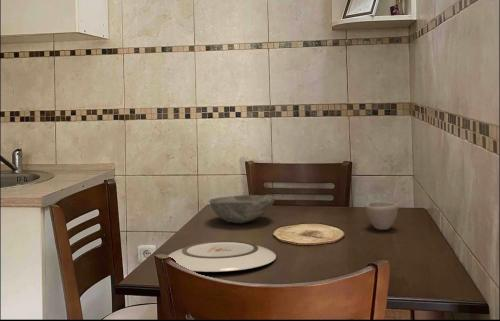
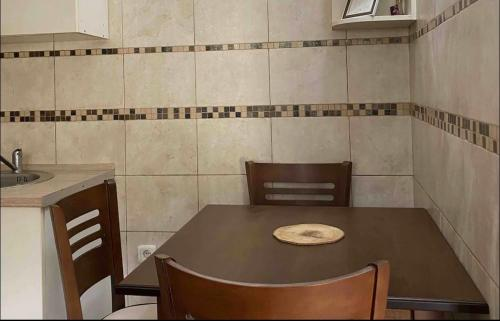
- plate (220, 253)
- bowl (242, 209)
- cup (379, 215)
